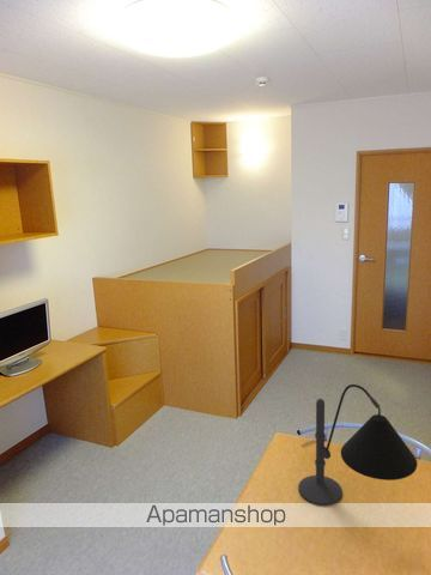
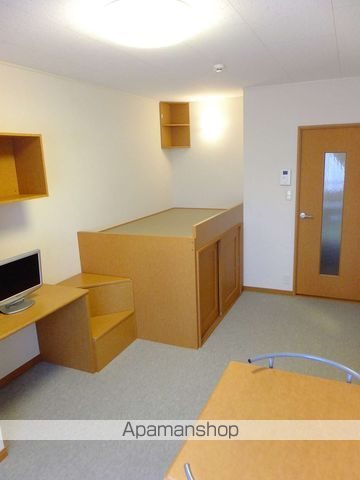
- desk lamp (350, 449)
